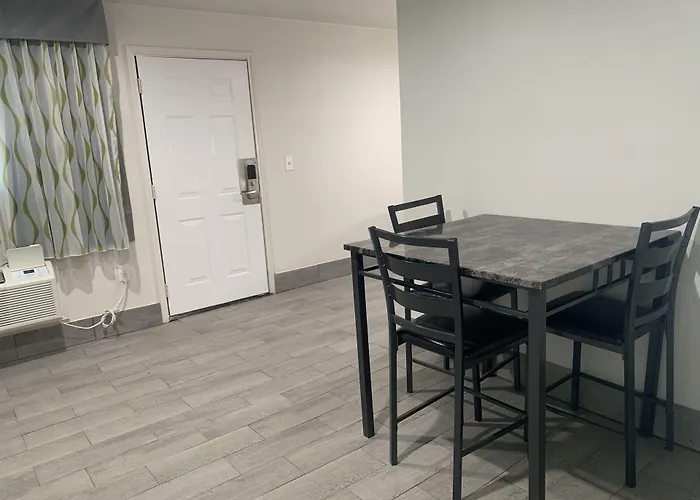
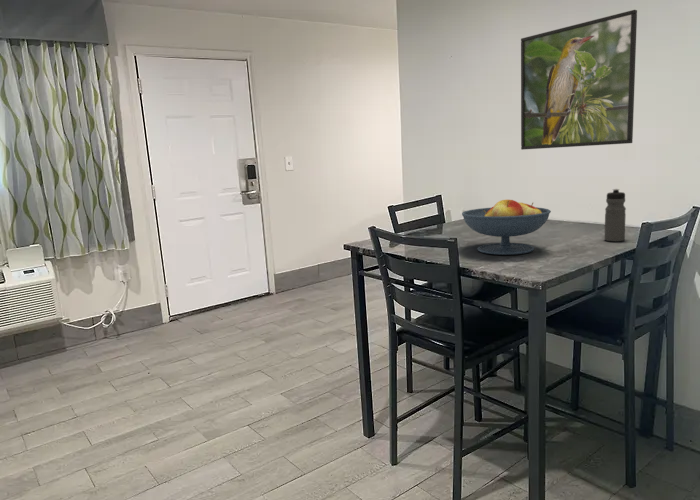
+ water bottle (615, 214)
+ fruit bowl (505, 223)
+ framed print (572, 87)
